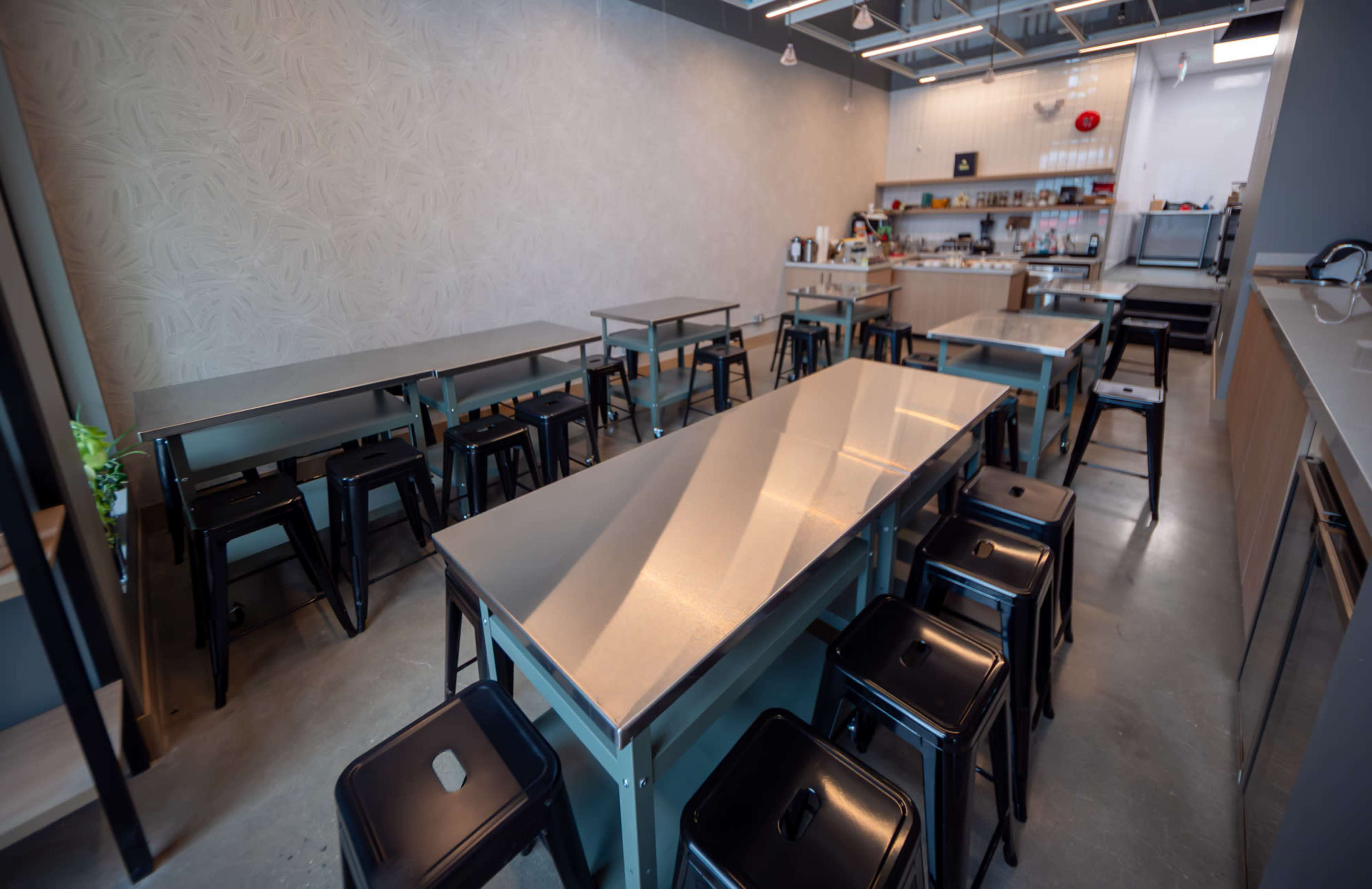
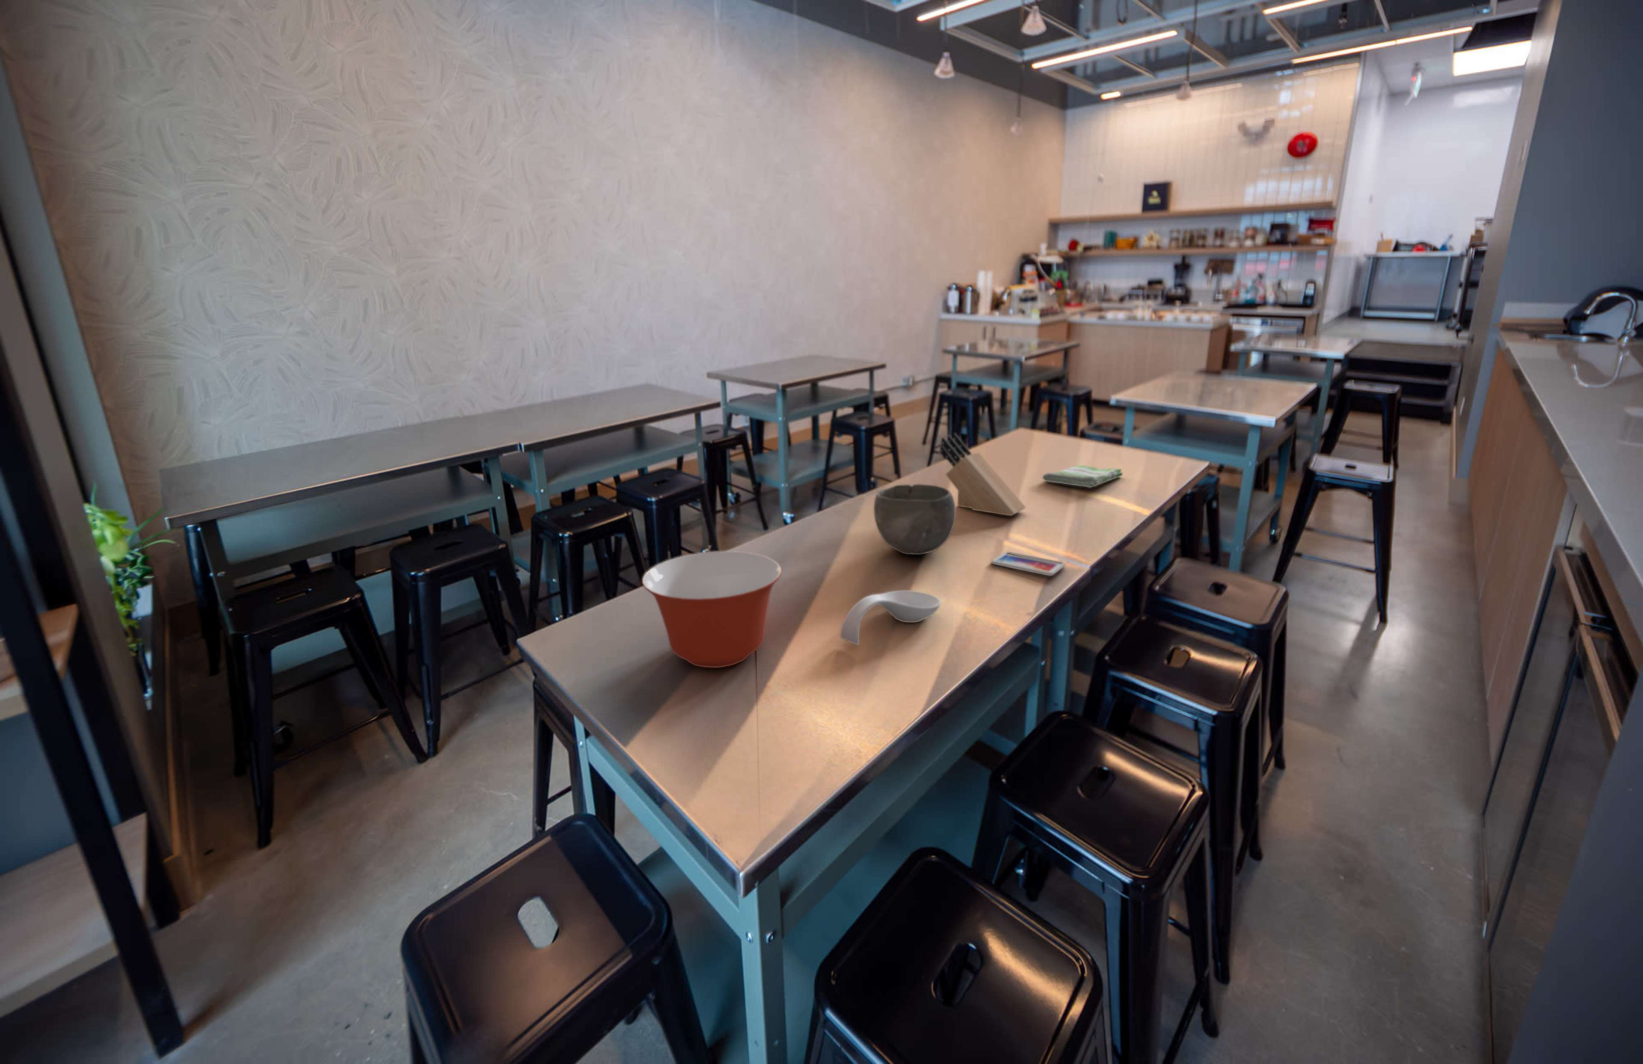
+ mixing bowl (715, 613)
+ bowl (914, 522)
+ spoon rest (891, 608)
+ smartphone (1027, 563)
+ dish towel (1083, 474)
+ knife block (980, 473)
